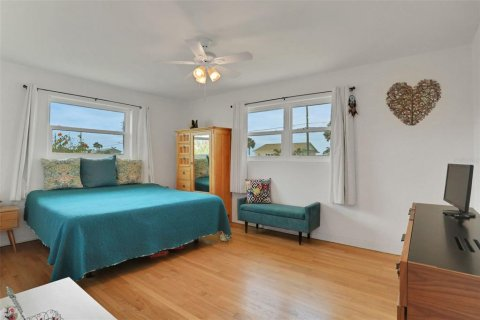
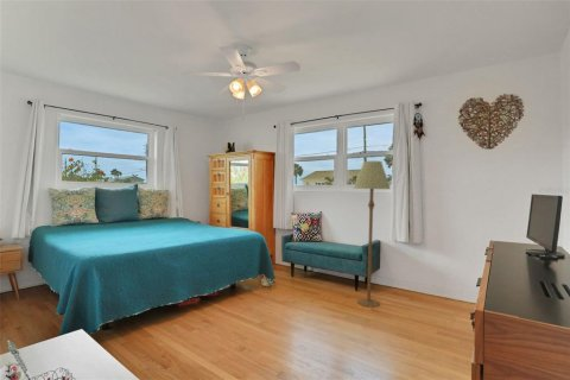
+ floor lamp (370, 232)
